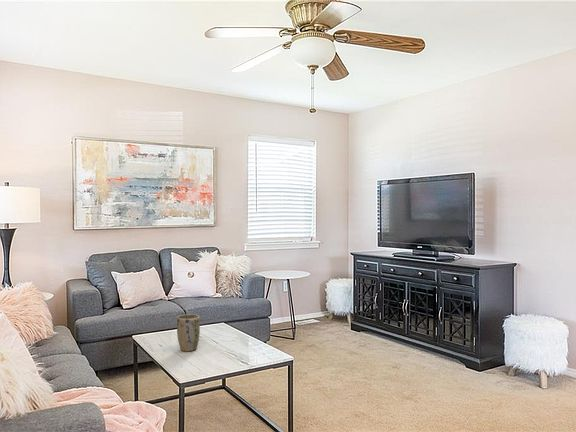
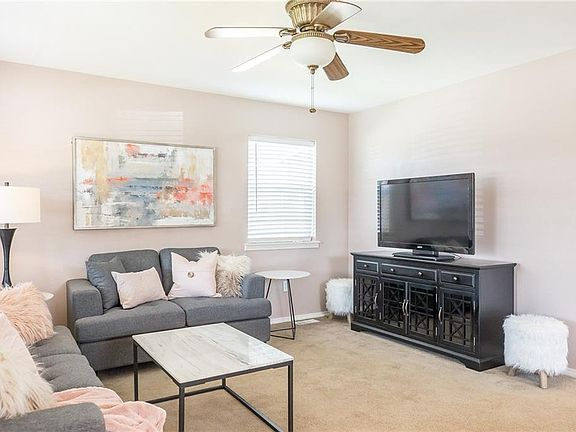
- plant pot (188, 332)
